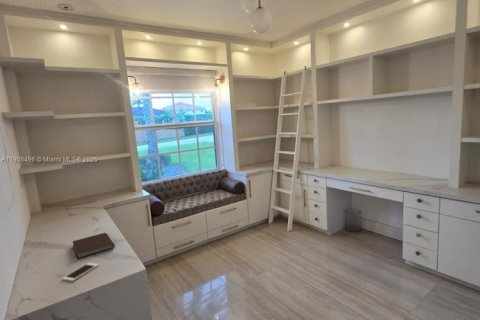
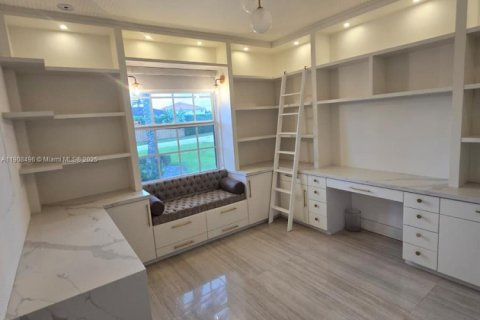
- notebook (93, 244)
- cell phone (81, 271)
